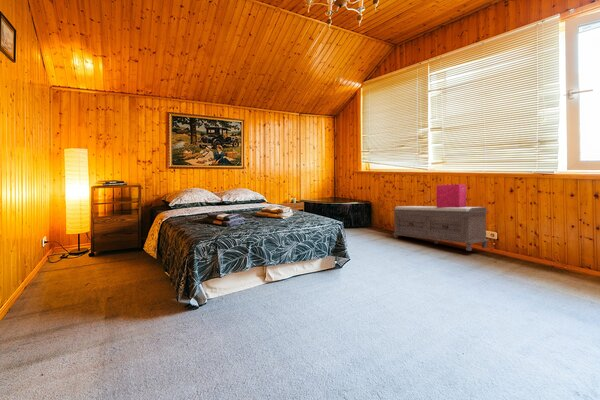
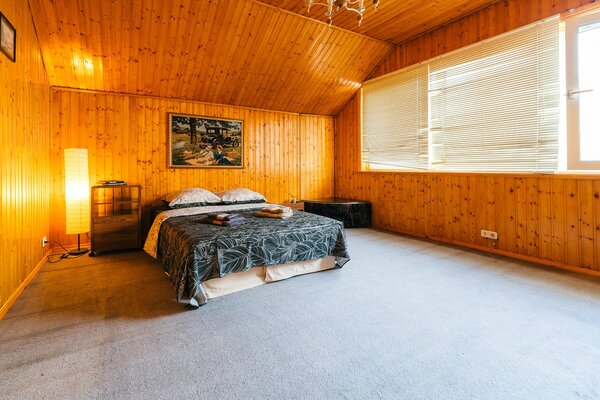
- storage bin (451, 196)
- bench (435, 225)
